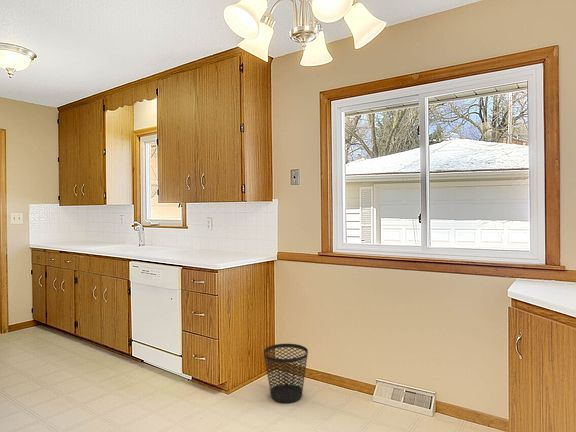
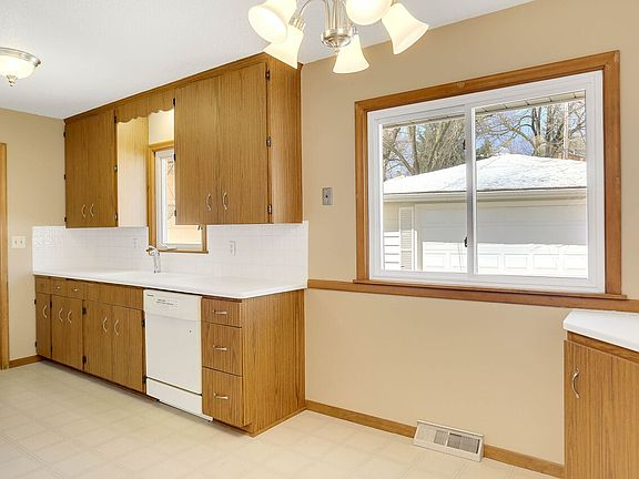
- wastebasket (286, 373)
